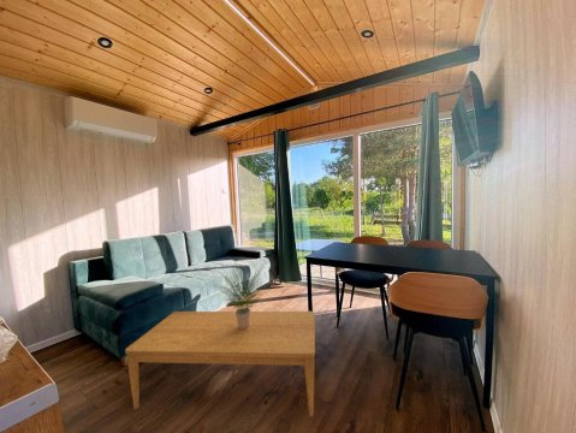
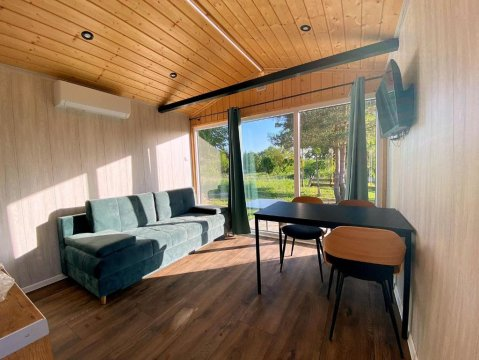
- coffee table (232, 355)
- potted plant (243, 295)
